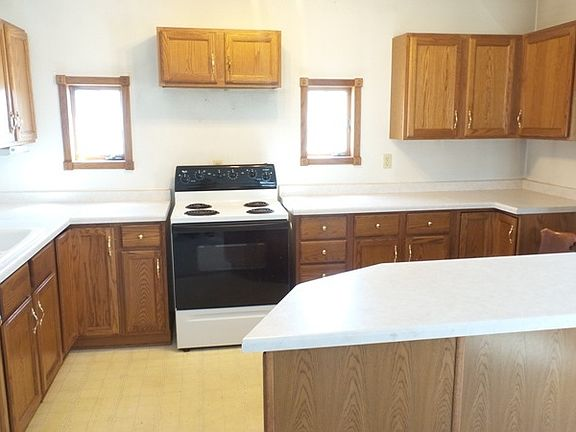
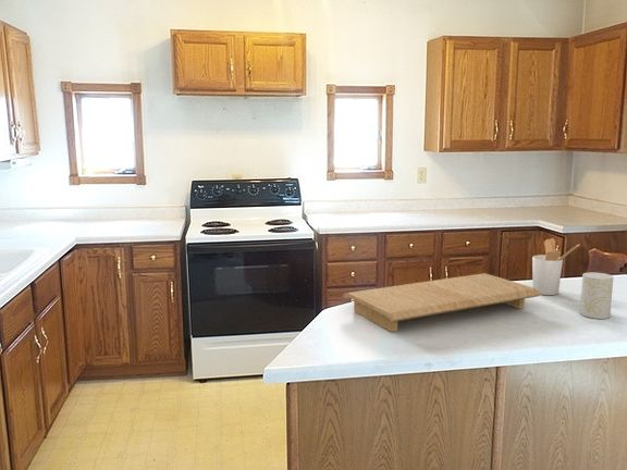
+ cup (595, 295)
+ cutting board (441, 299)
+ utensil holder (555, 267)
